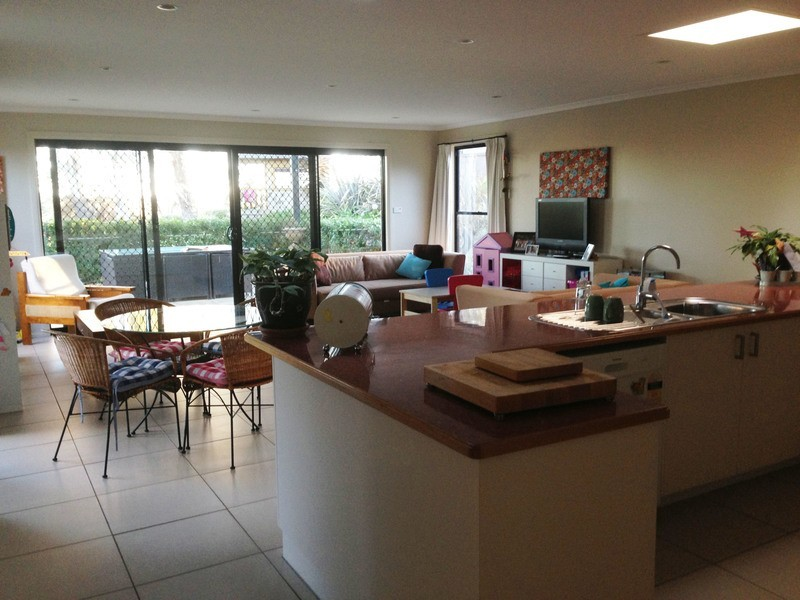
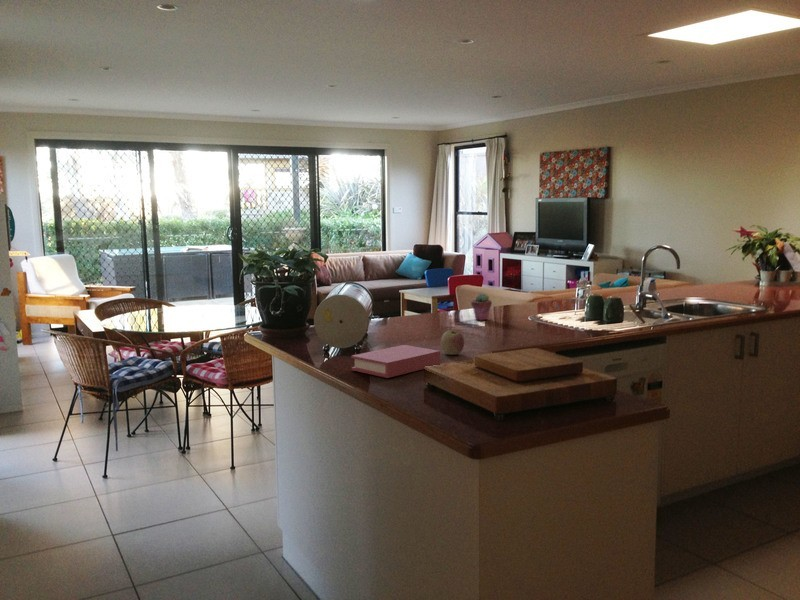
+ book (396, 360)
+ potted succulent (481, 306)
+ apple (452, 342)
